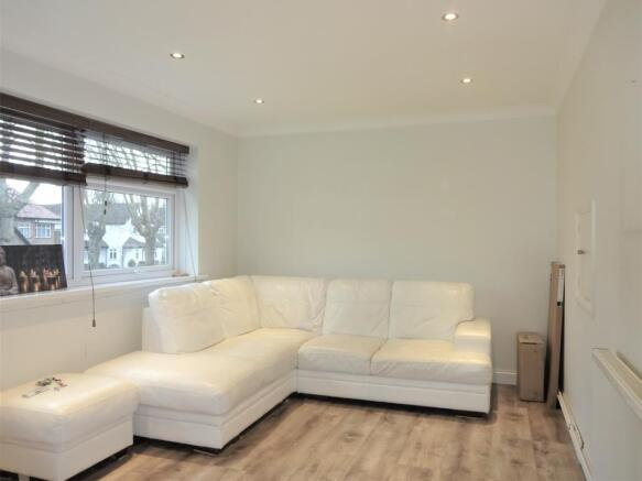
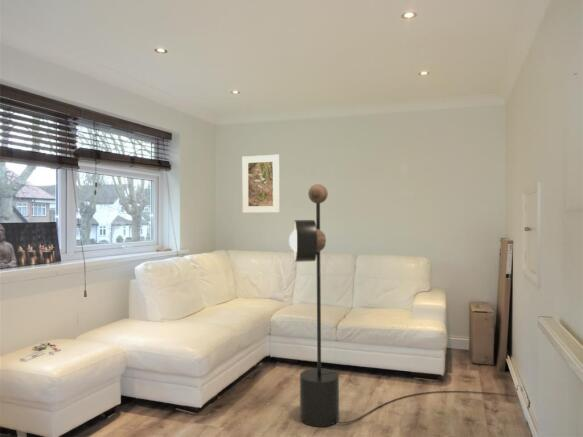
+ floor lamp (320, 297)
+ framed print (260, 184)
